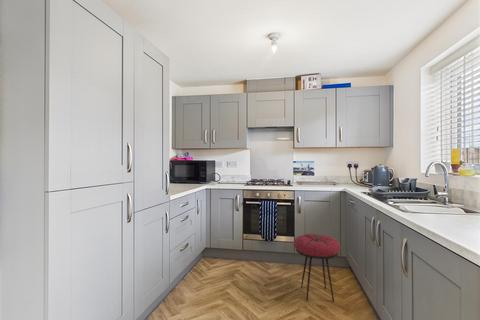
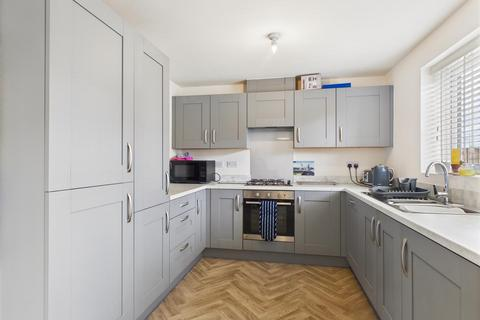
- stool (322, 265)
